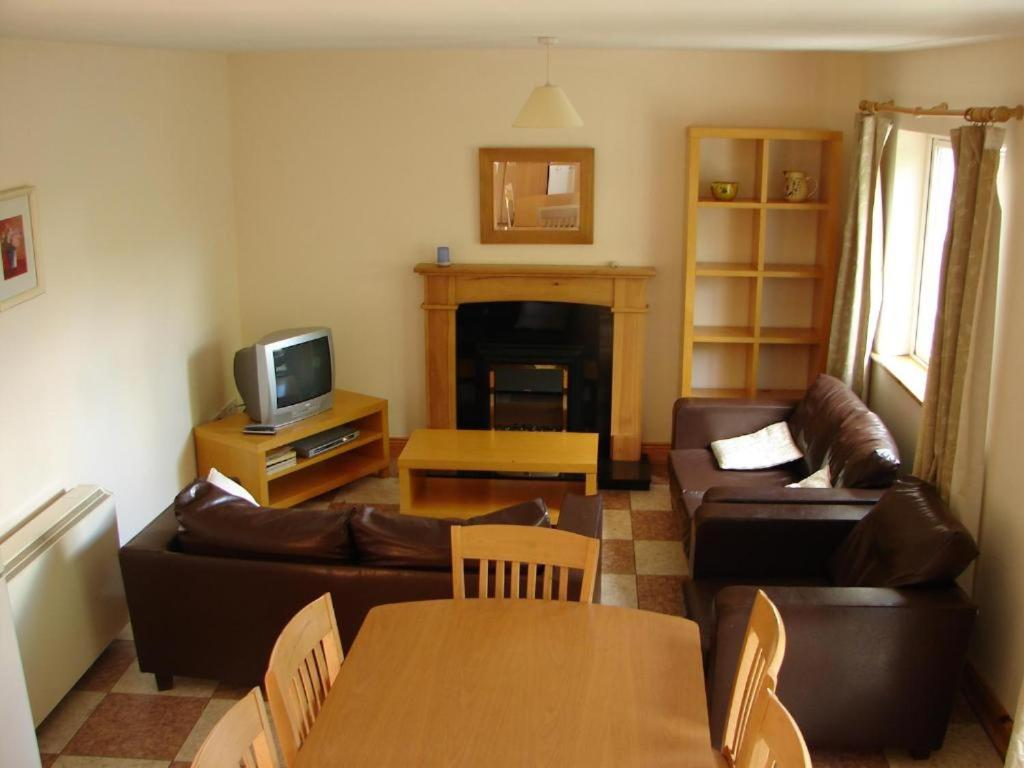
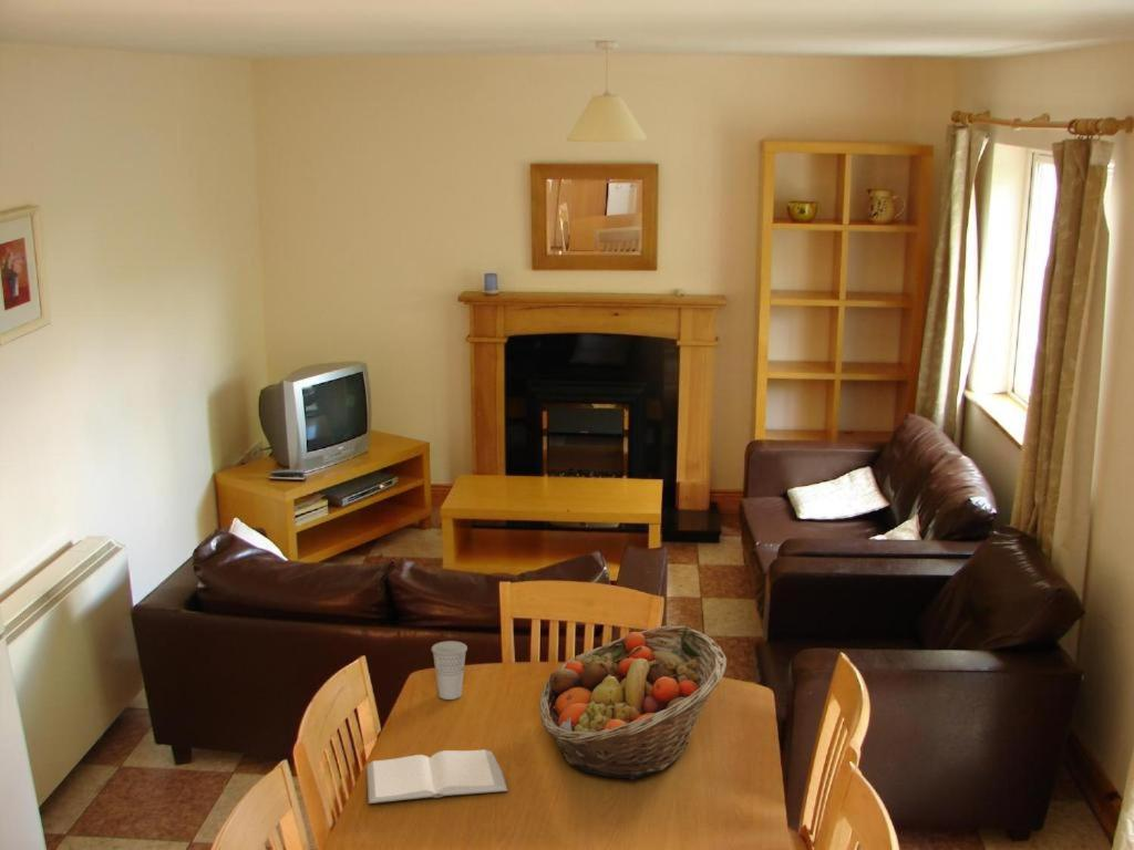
+ cup (450, 670)
+ fruit basket (631, 696)
+ book (435, 774)
